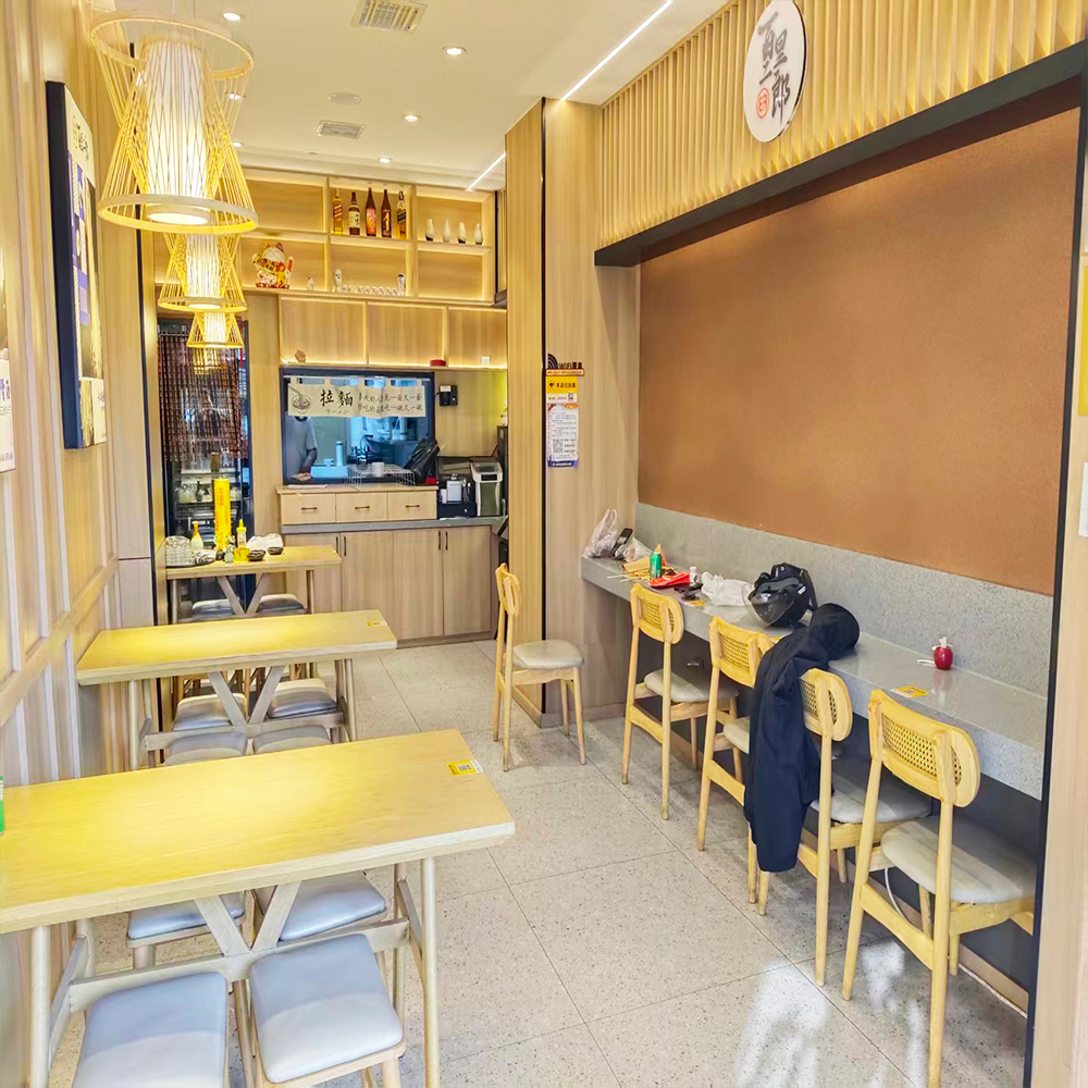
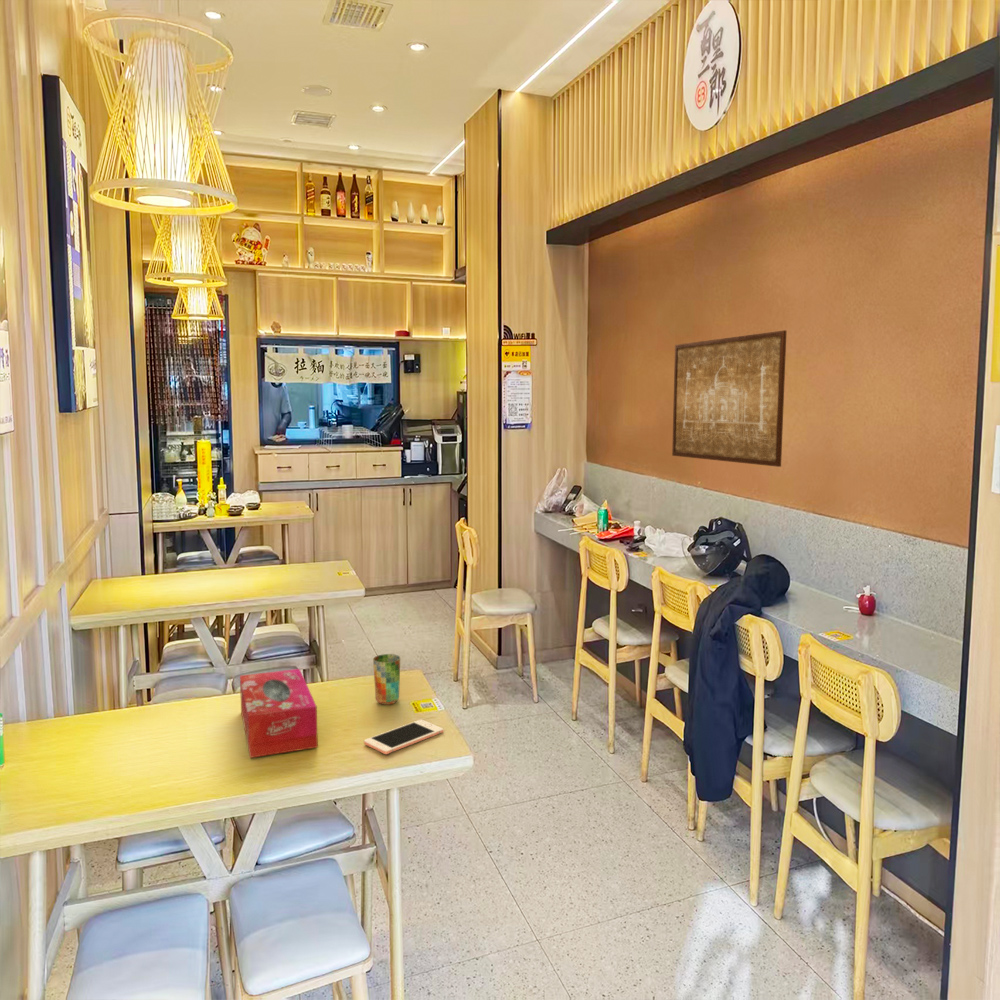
+ cell phone (404, 736)
+ wall art (723, 400)
+ tissue box (276, 709)
+ cup (387, 679)
